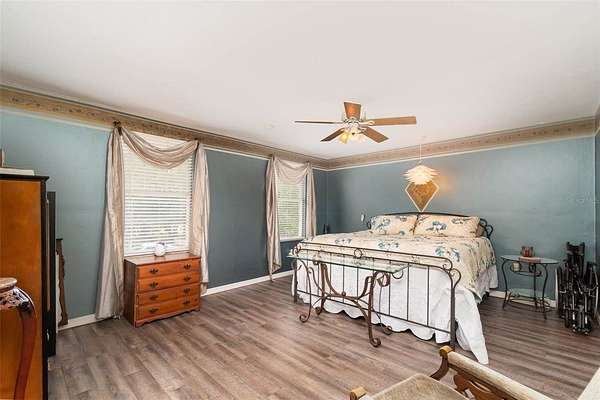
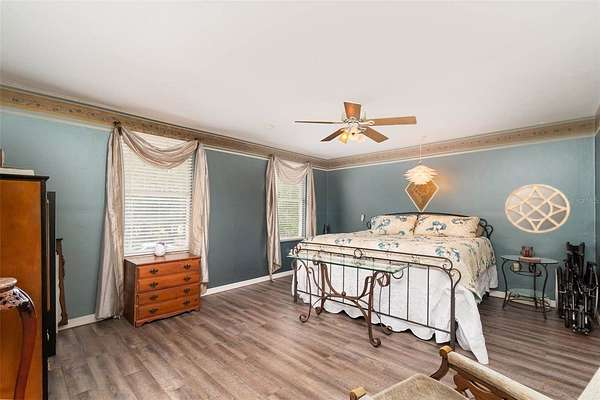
+ home mirror (535, 208)
